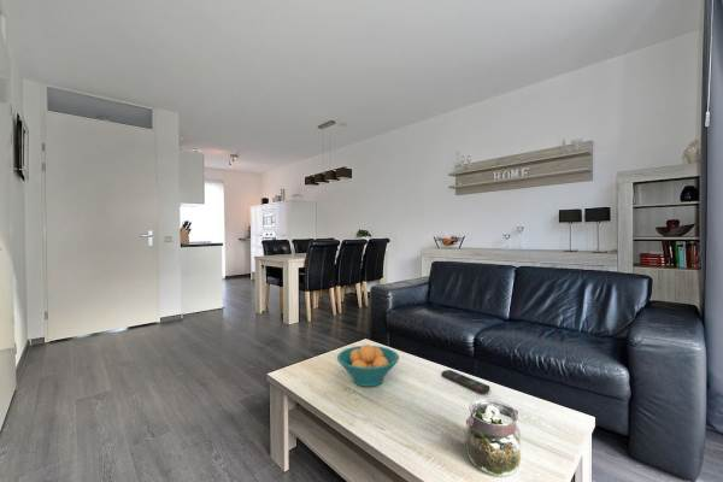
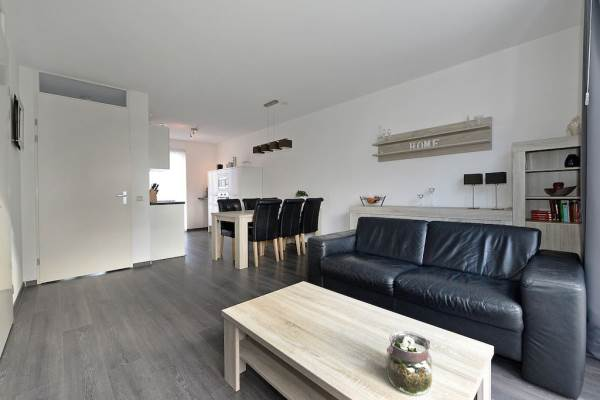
- fruit bowl (368, 363)
- remote control (464, 381)
